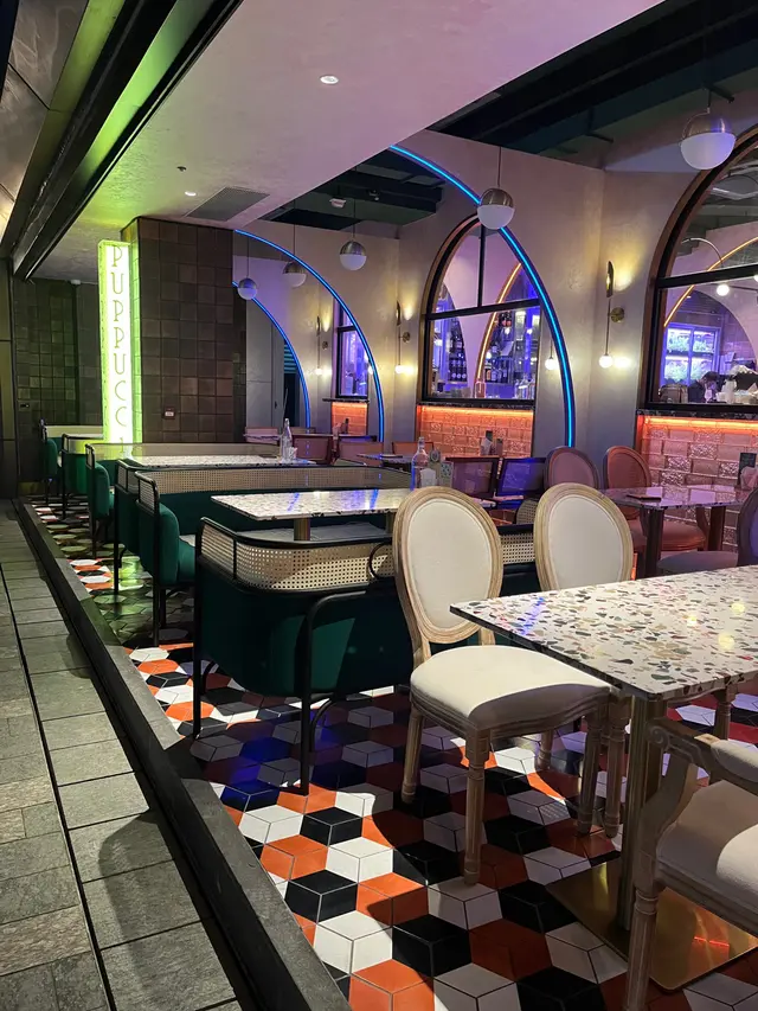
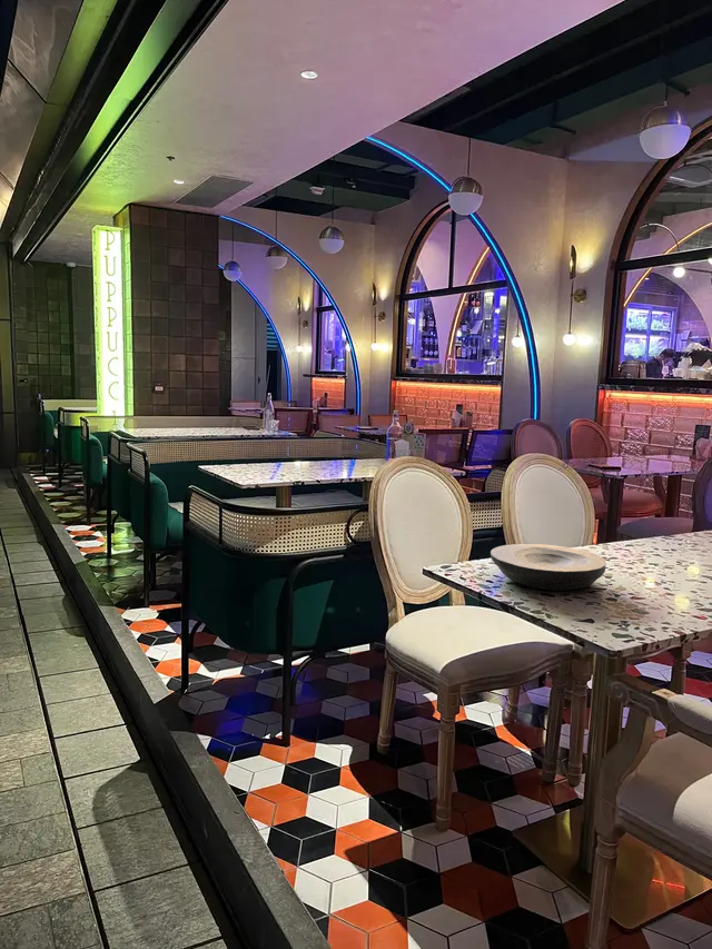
+ plate (546, 569)
